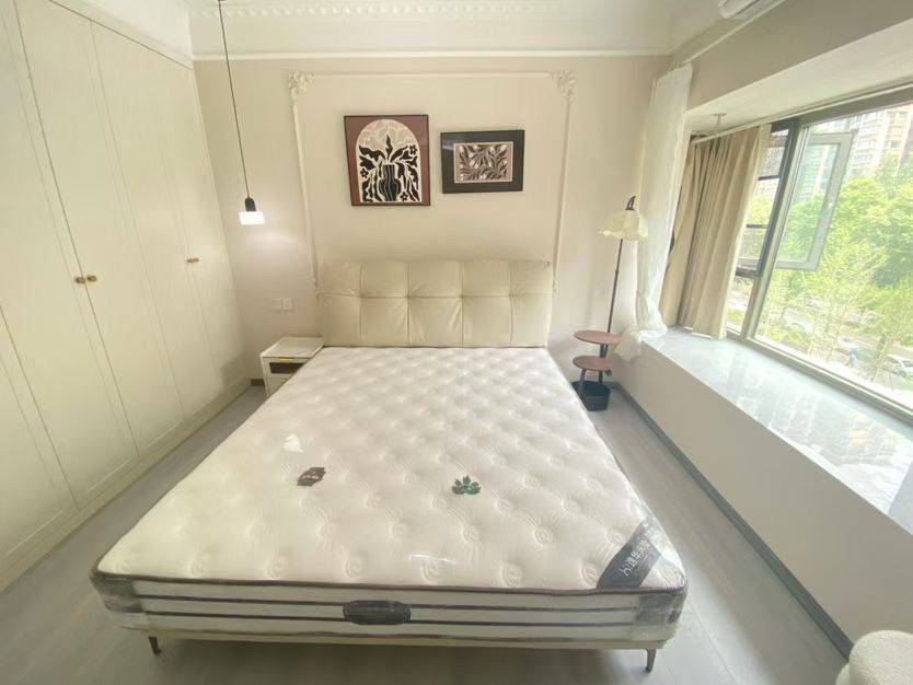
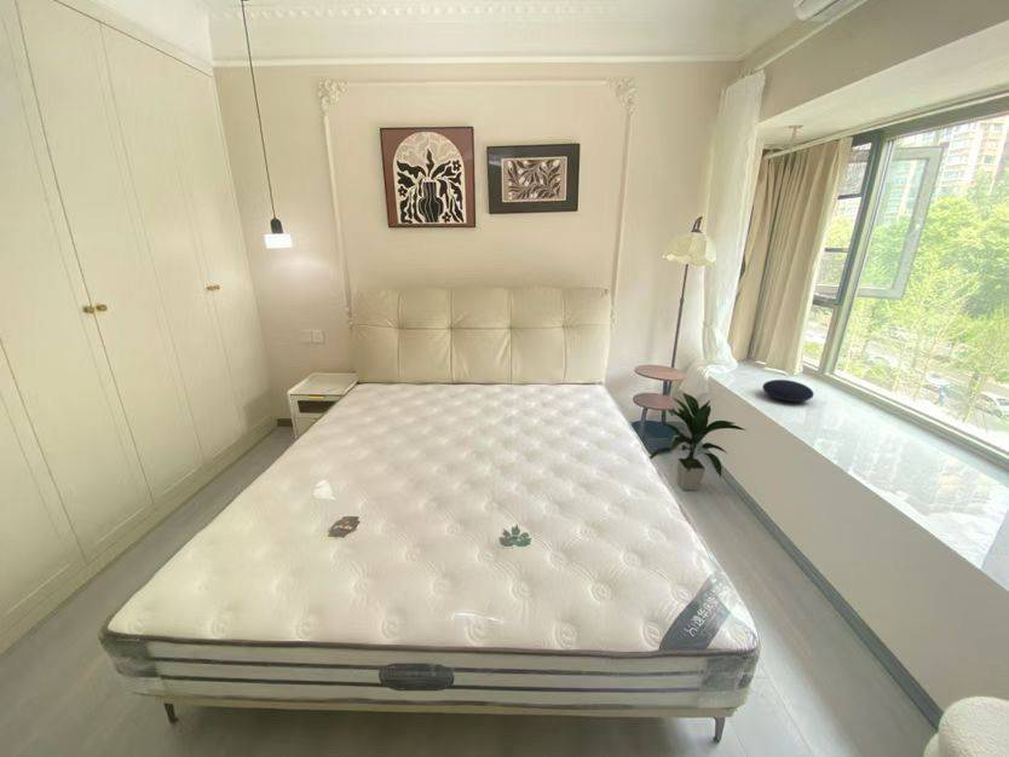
+ indoor plant (691, 441)
+ cushion (786, 389)
